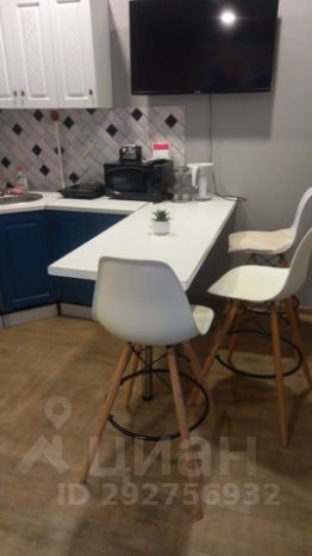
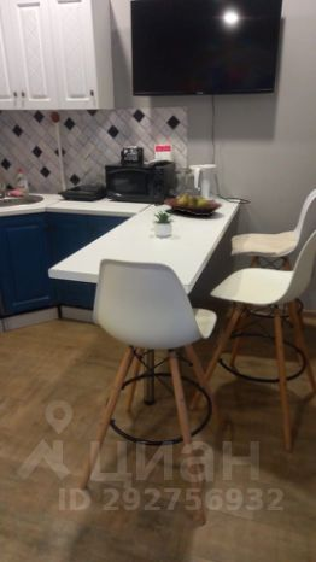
+ fruit bowl (192, 203)
